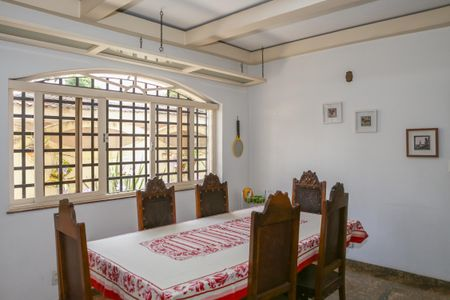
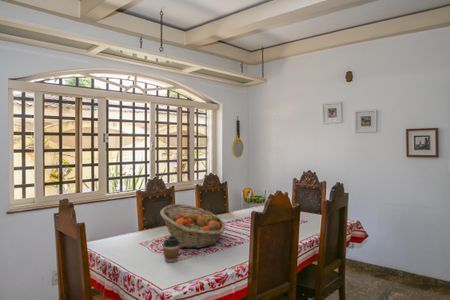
+ fruit basket (193, 224)
+ coffee cup (171, 248)
